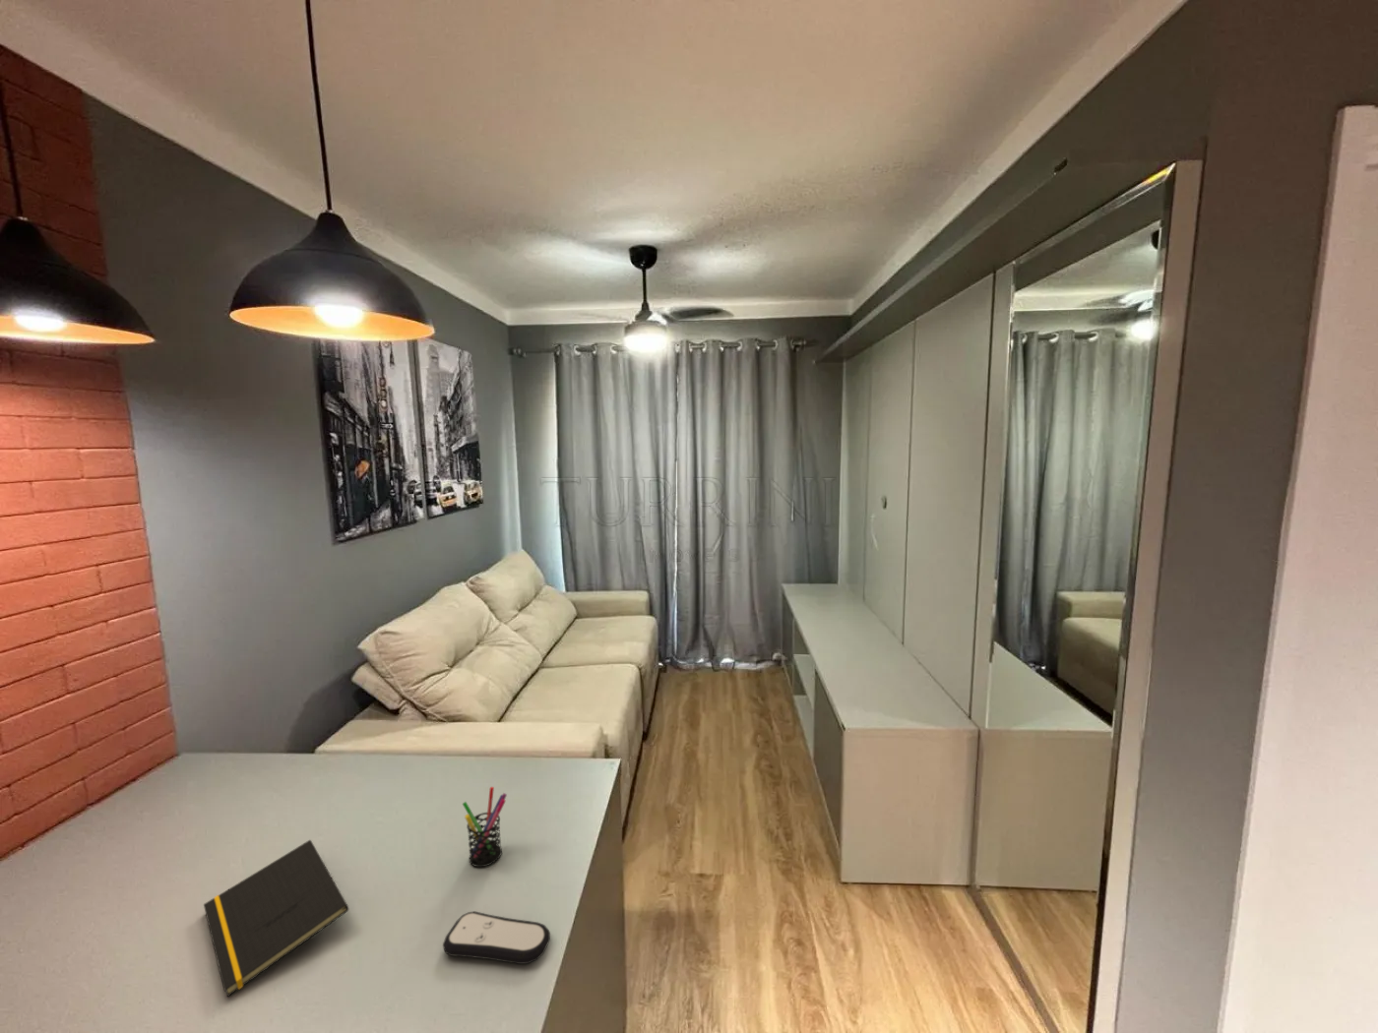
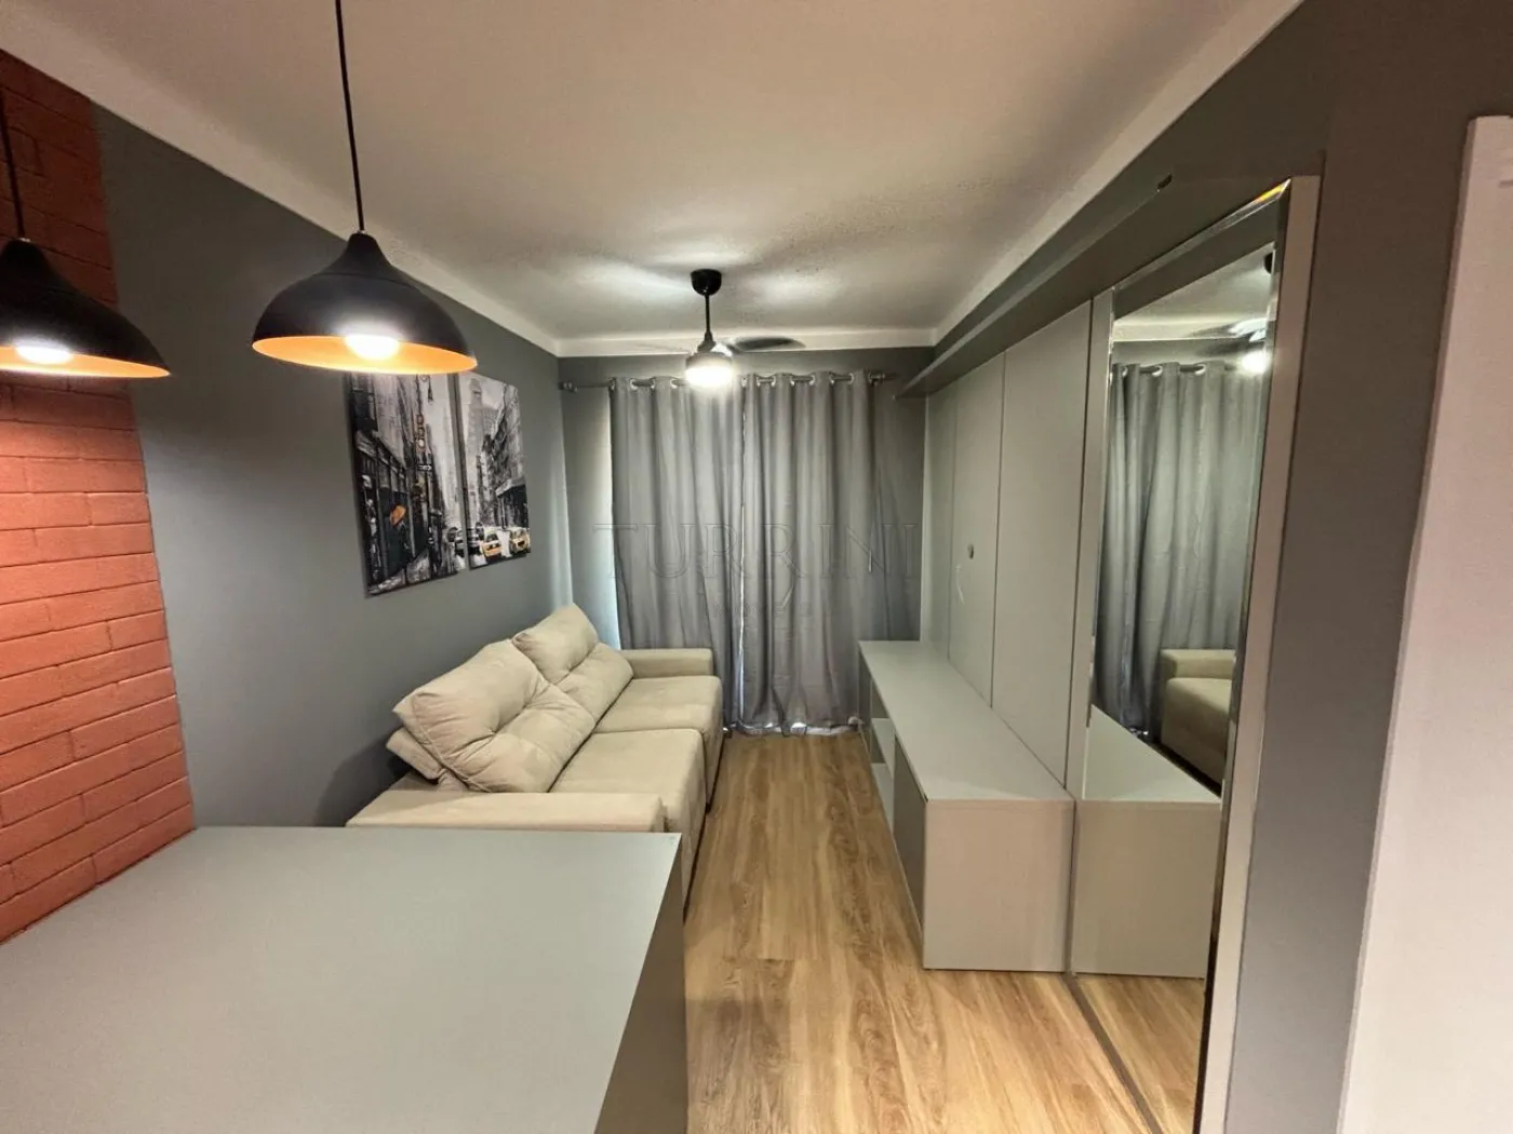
- notepad (275, 907)
- remote control (498, 936)
- pen holder (481, 825)
